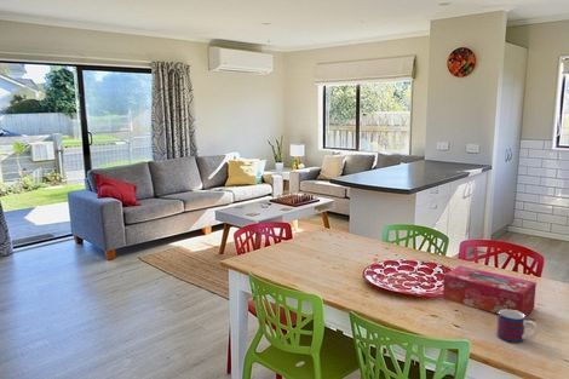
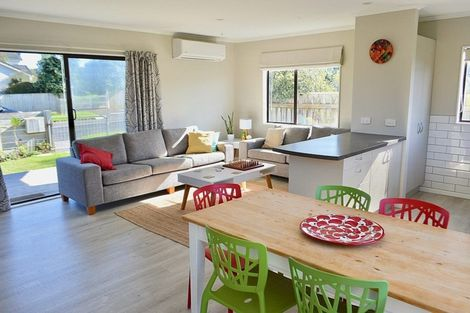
- tissue box (488, 291)
- mug (517, 327)
